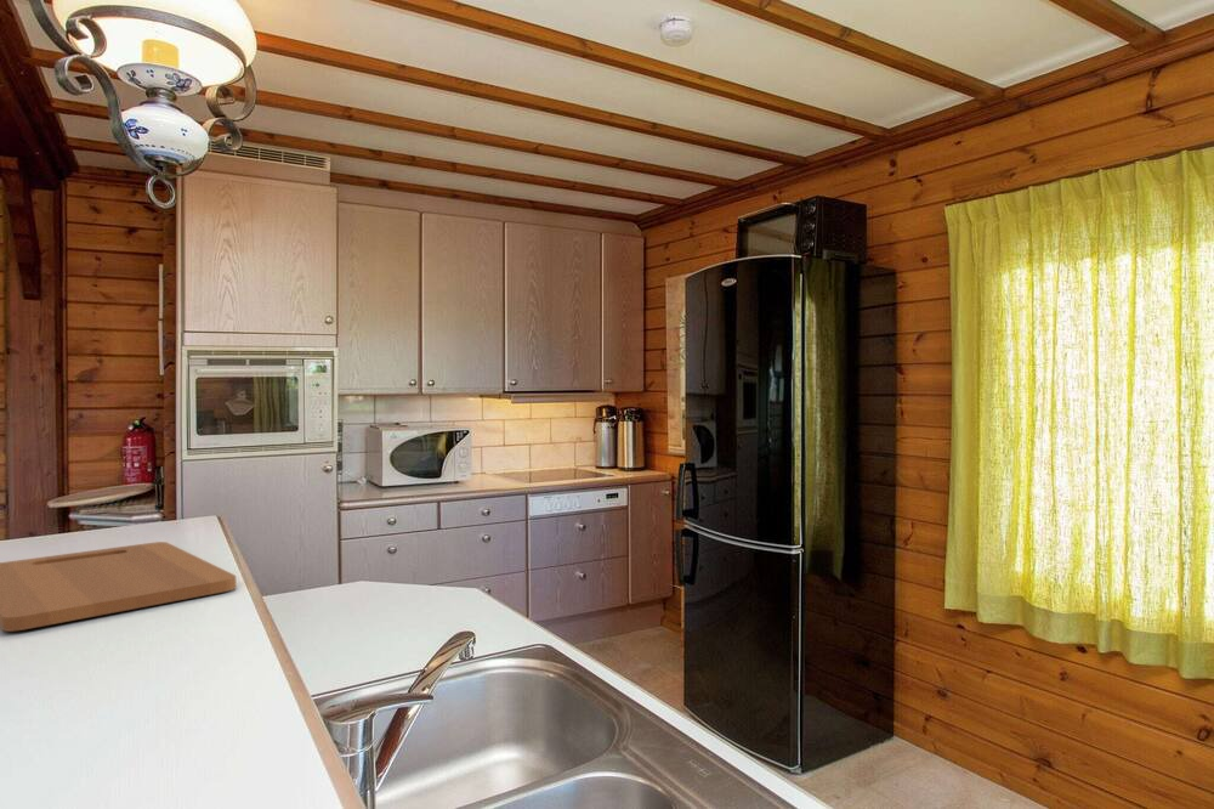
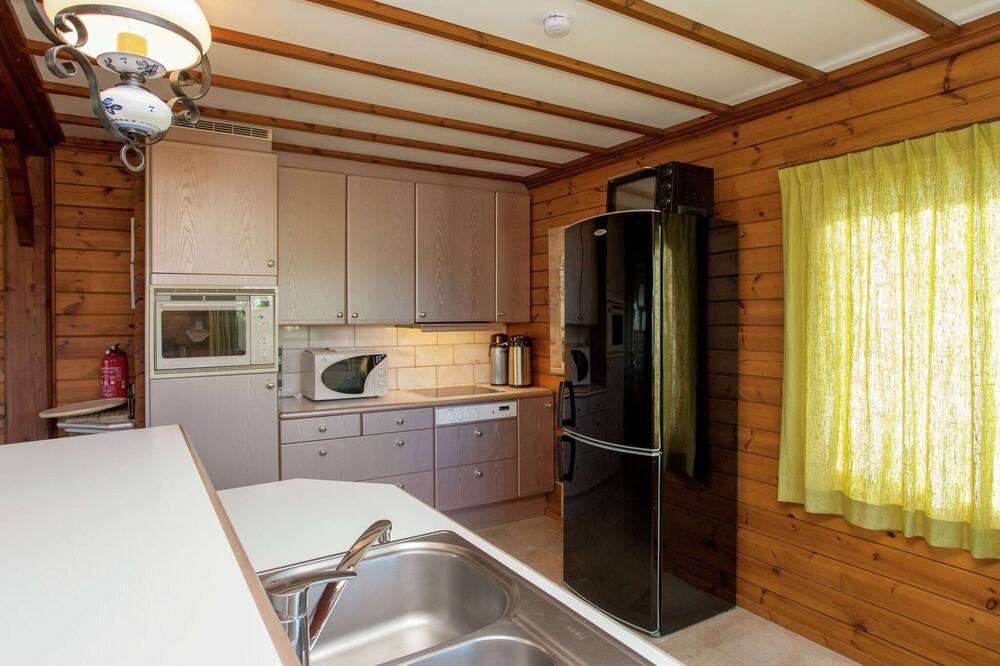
- cutting board (101, 577)
